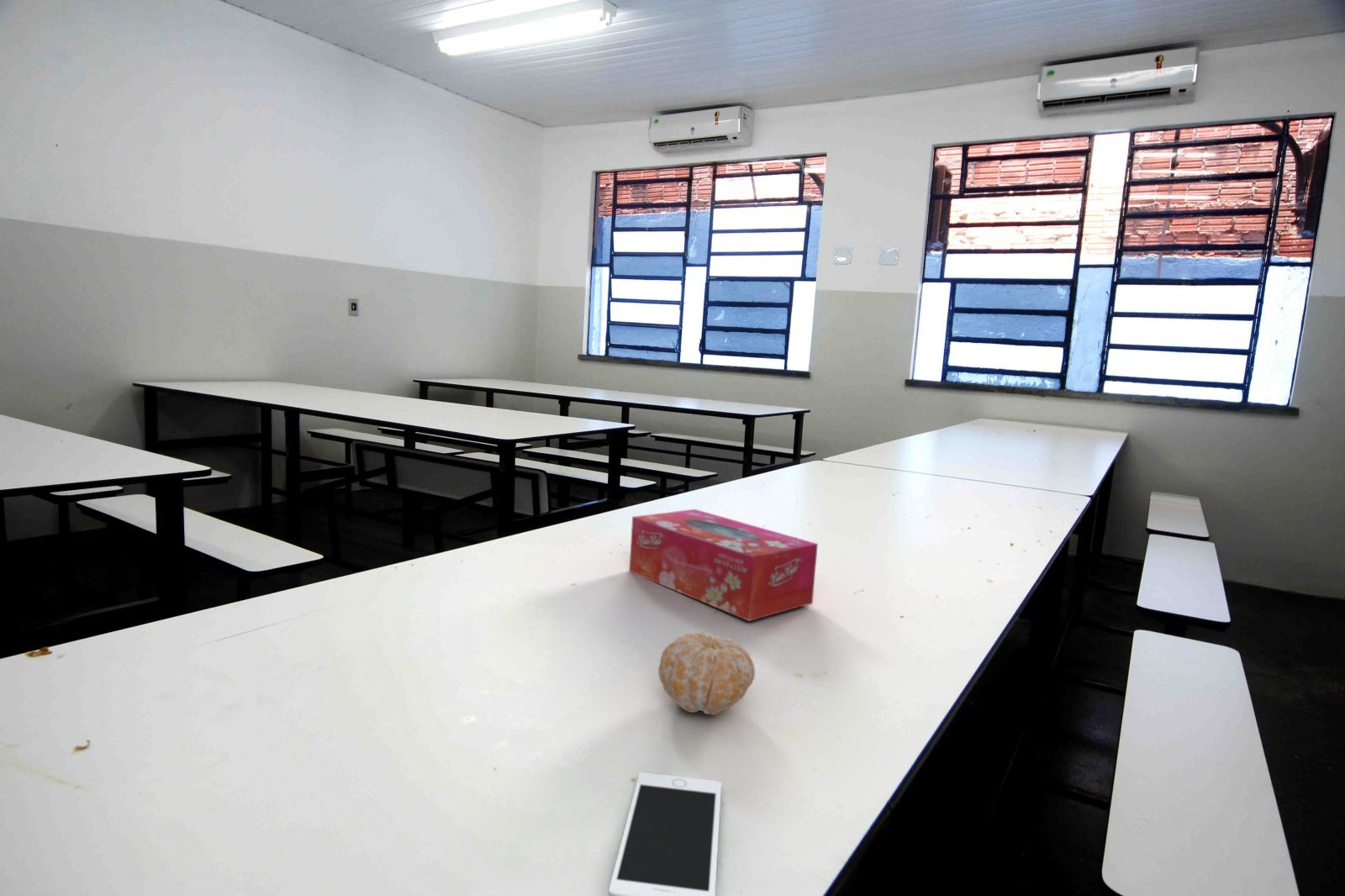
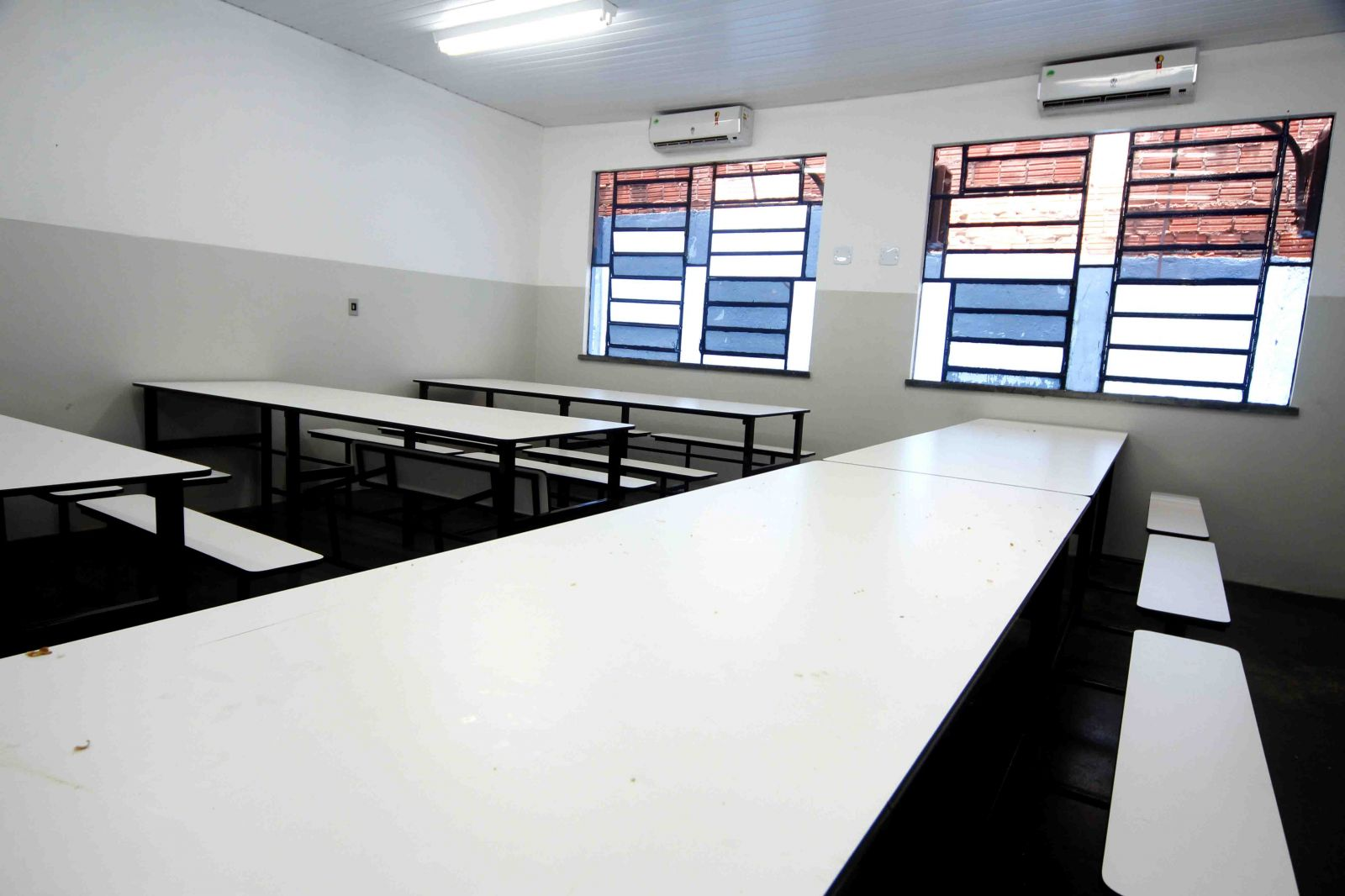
- fruit (706, 673)
- cell phone (671, 833)
- tissue box (719, 558)
